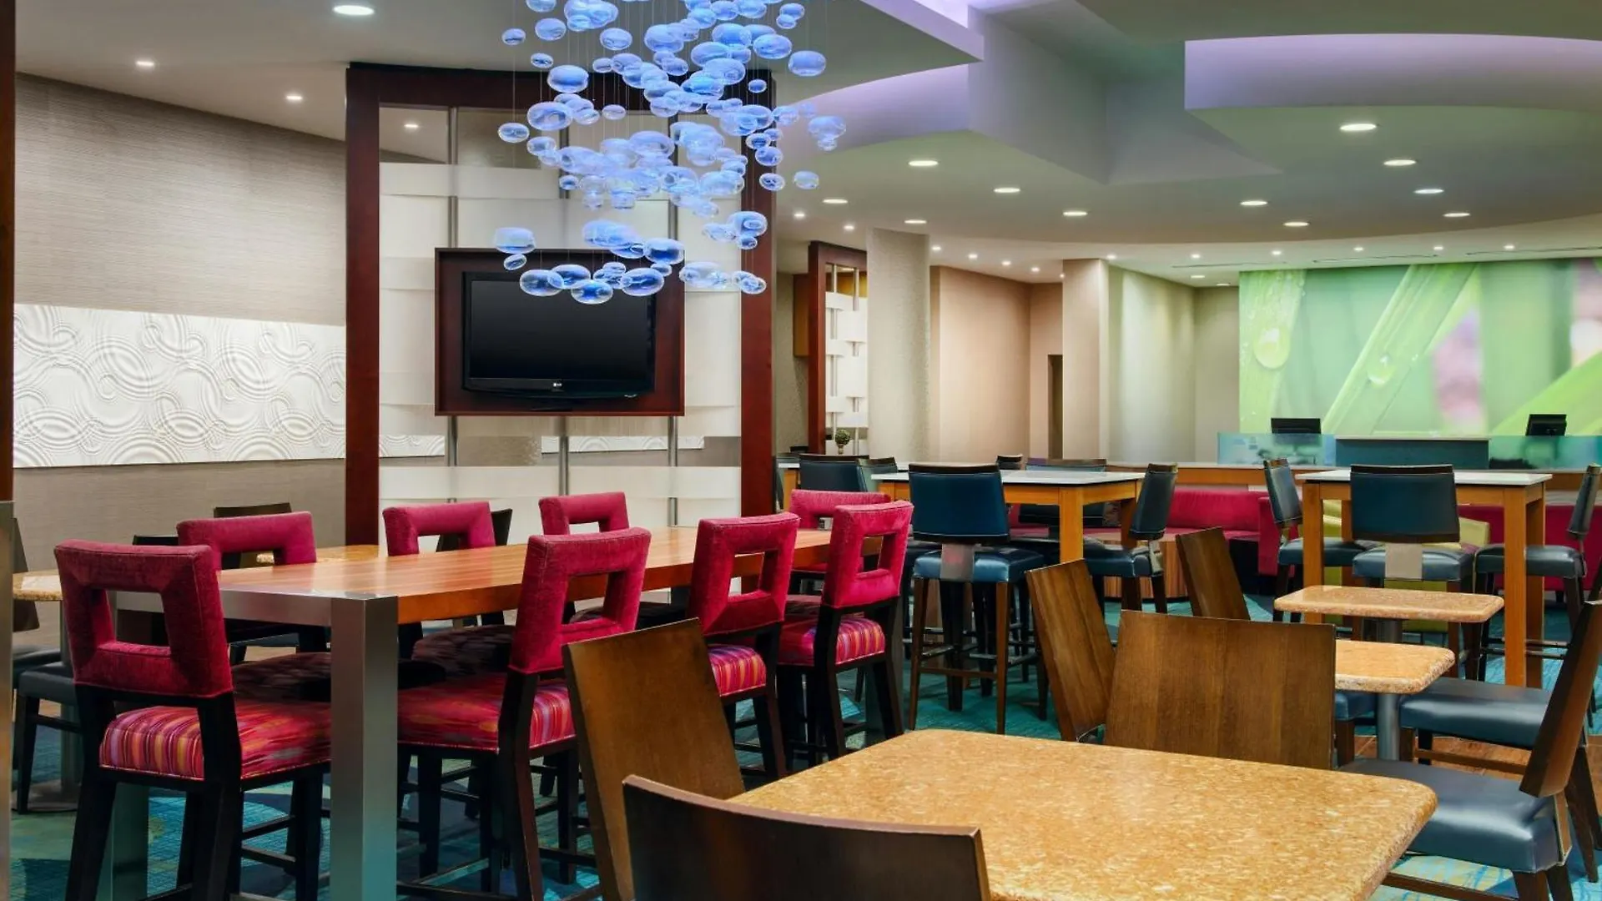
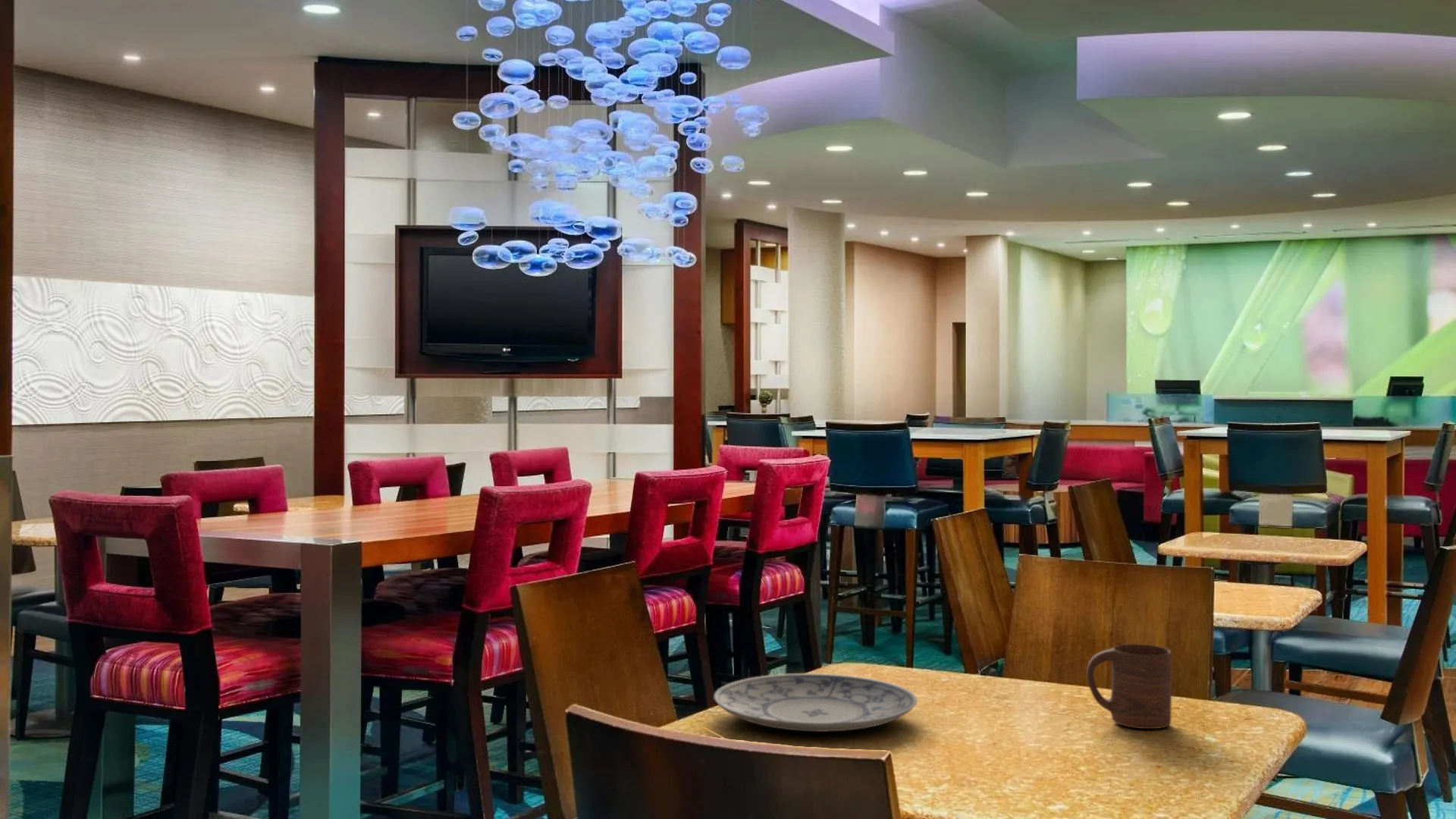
+ cup (1132, 686)
+ plate (814, 707)
